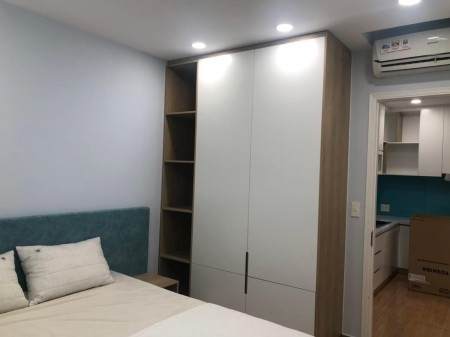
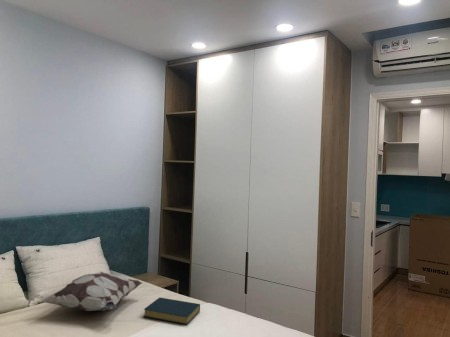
+ hardback book (172, 310)
+ decorative pillow (97, 291)
